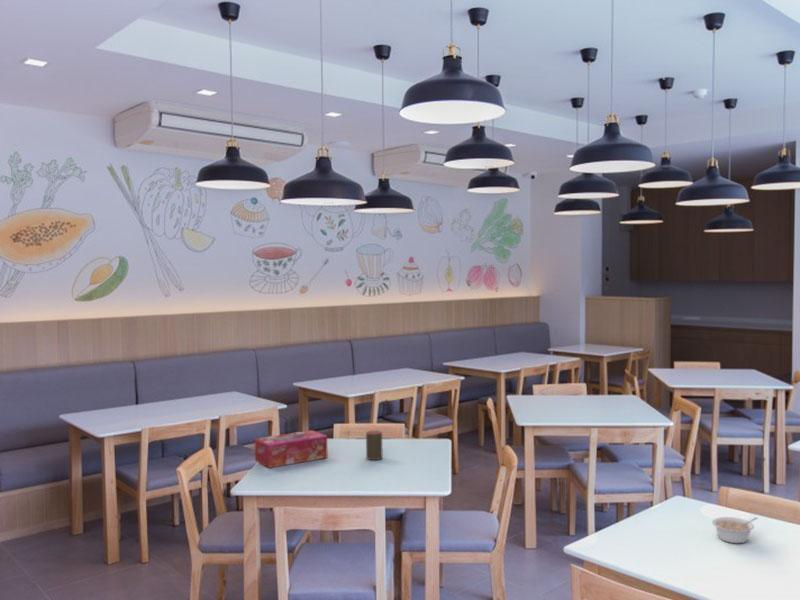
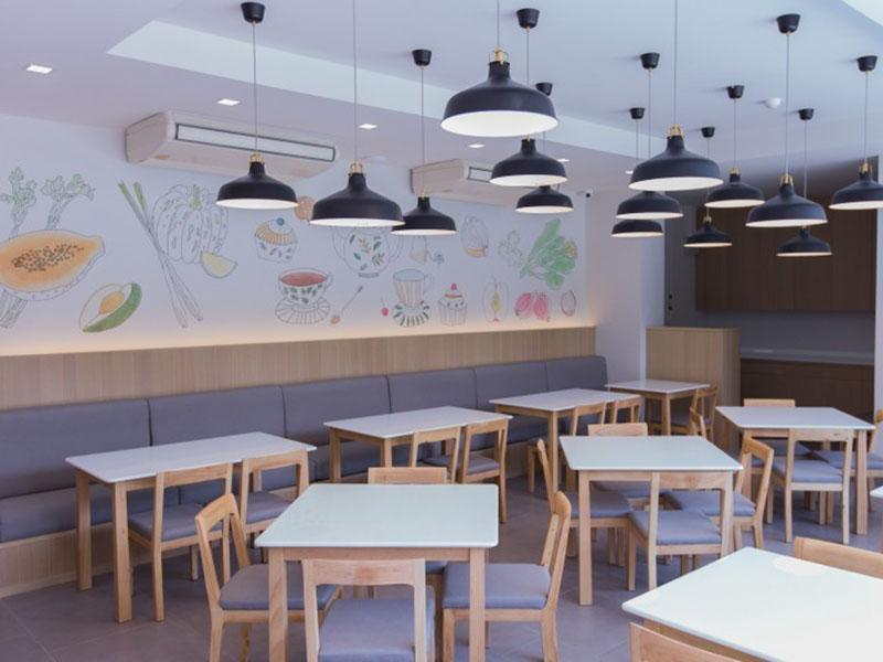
- legume (733, 529)
- tissue box (291, 448)
- cup (374, 445)
